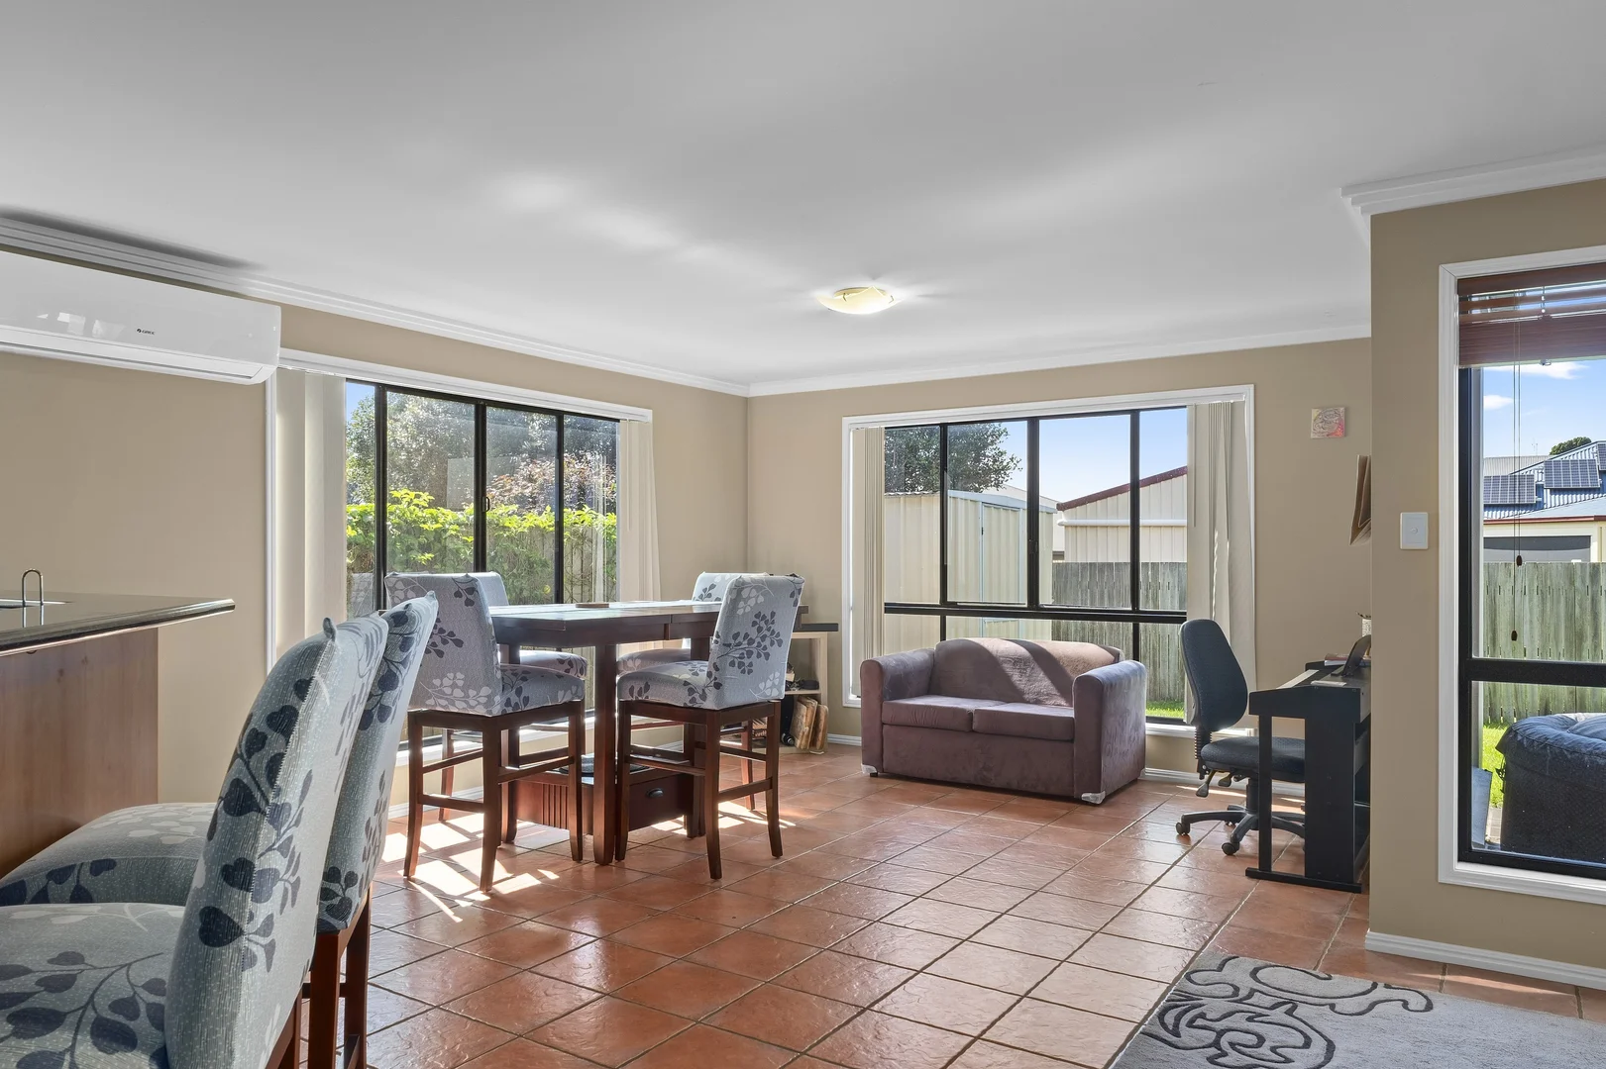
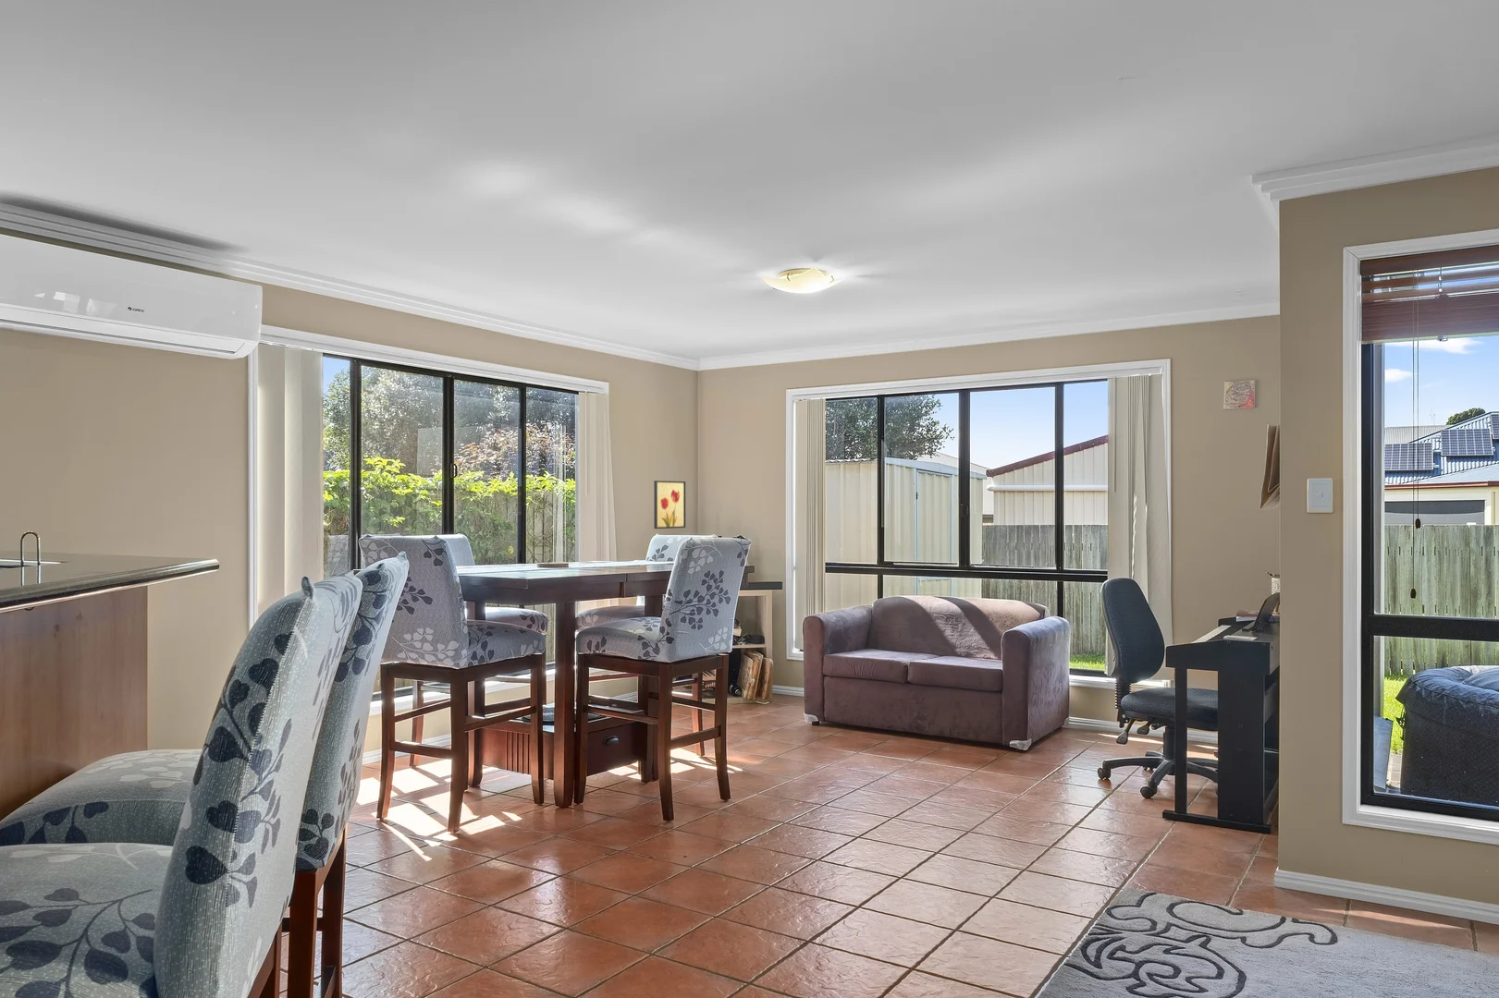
+ wall art (669, 505)
